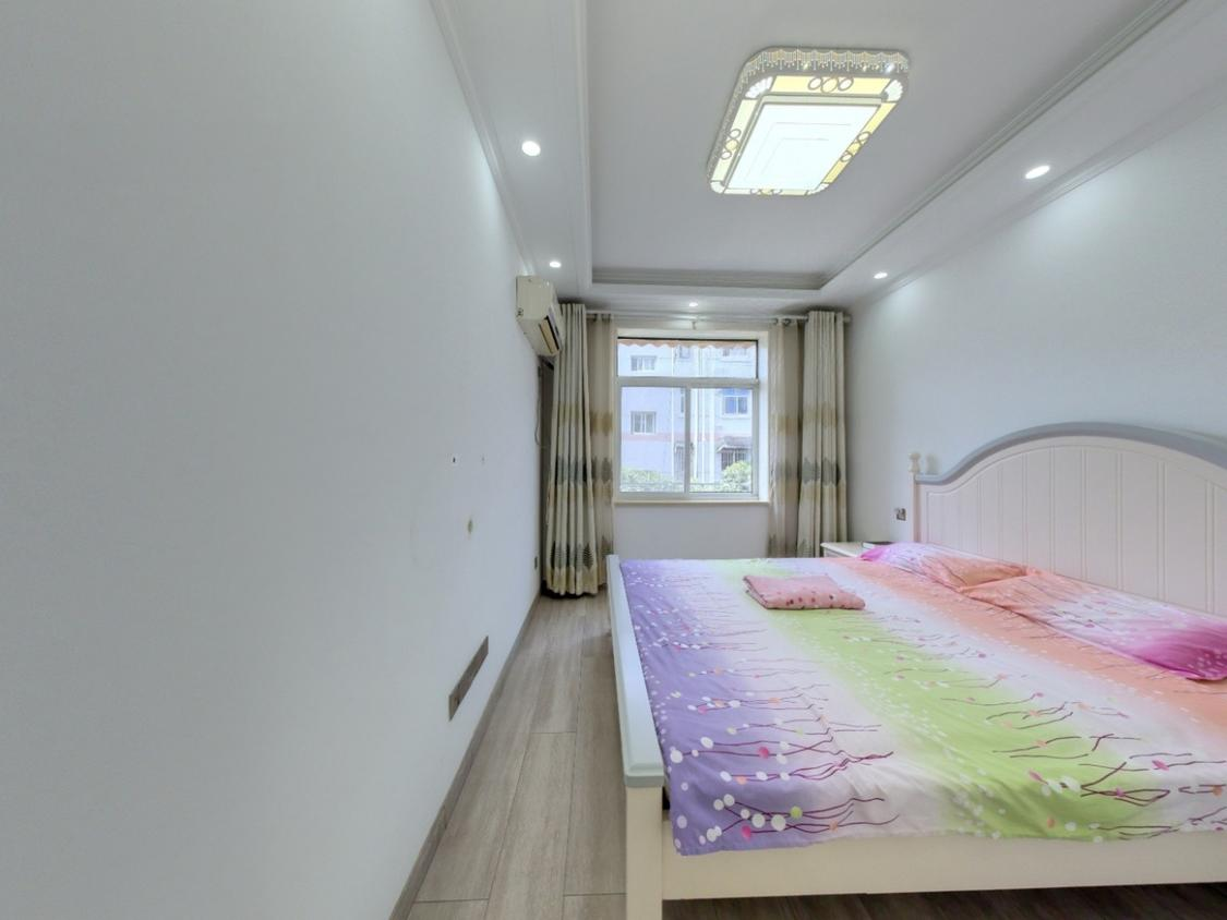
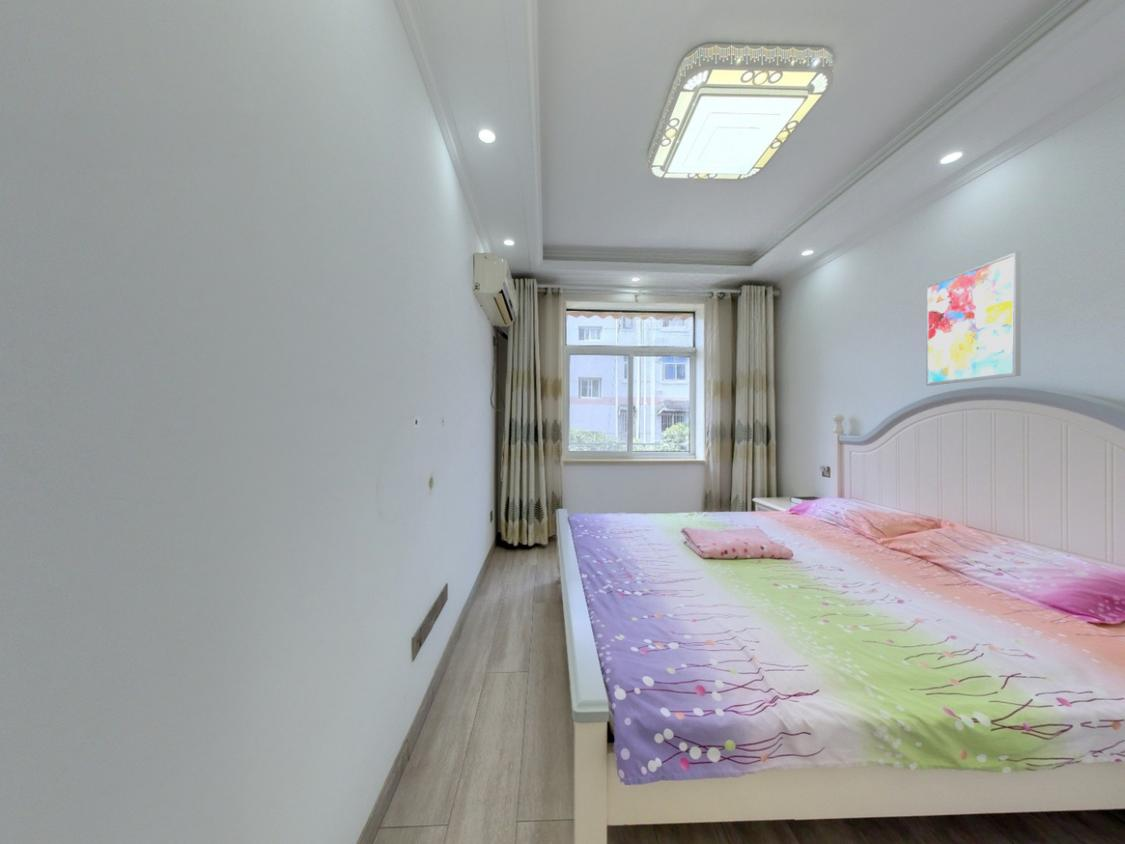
+ wall art (968, 326)
